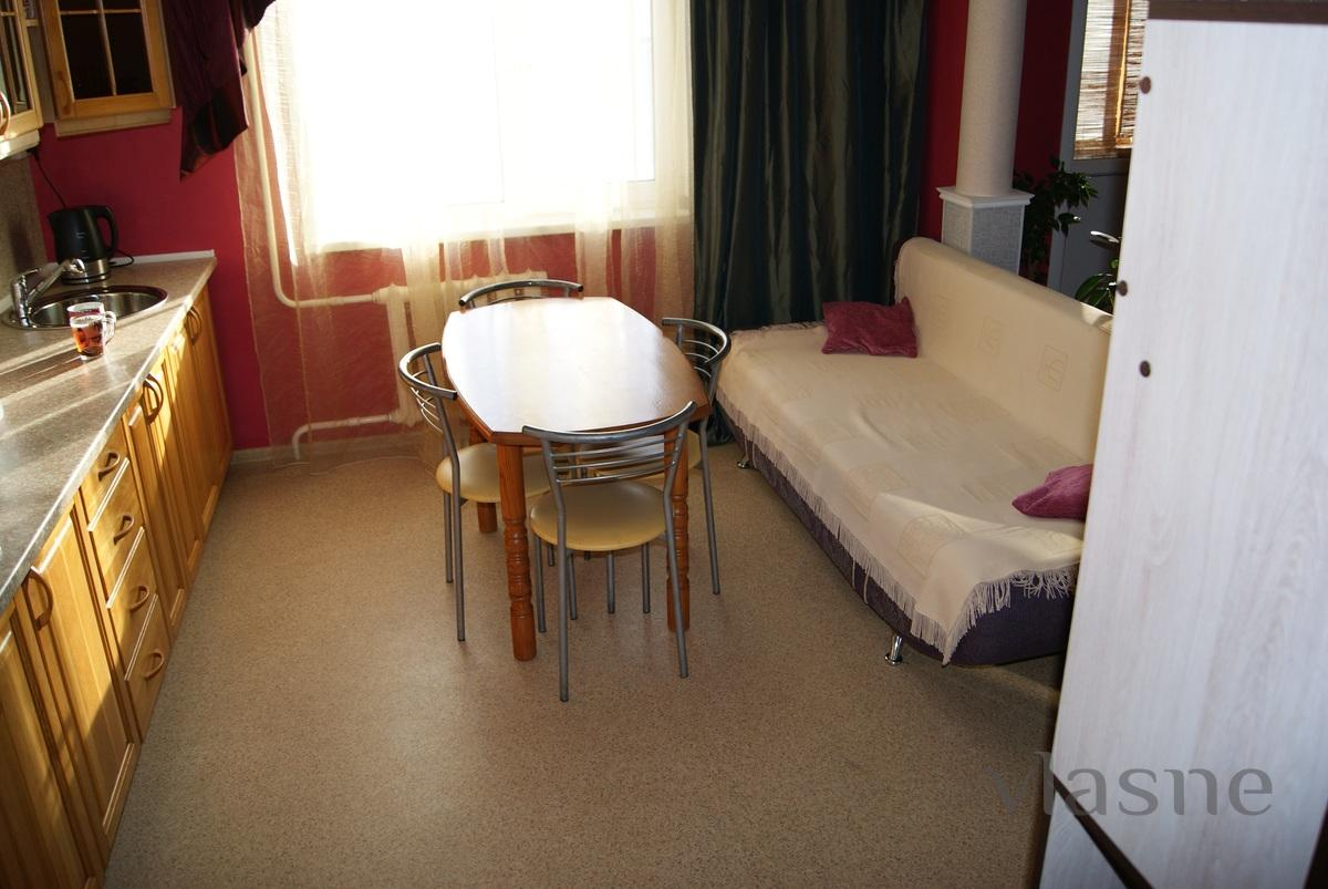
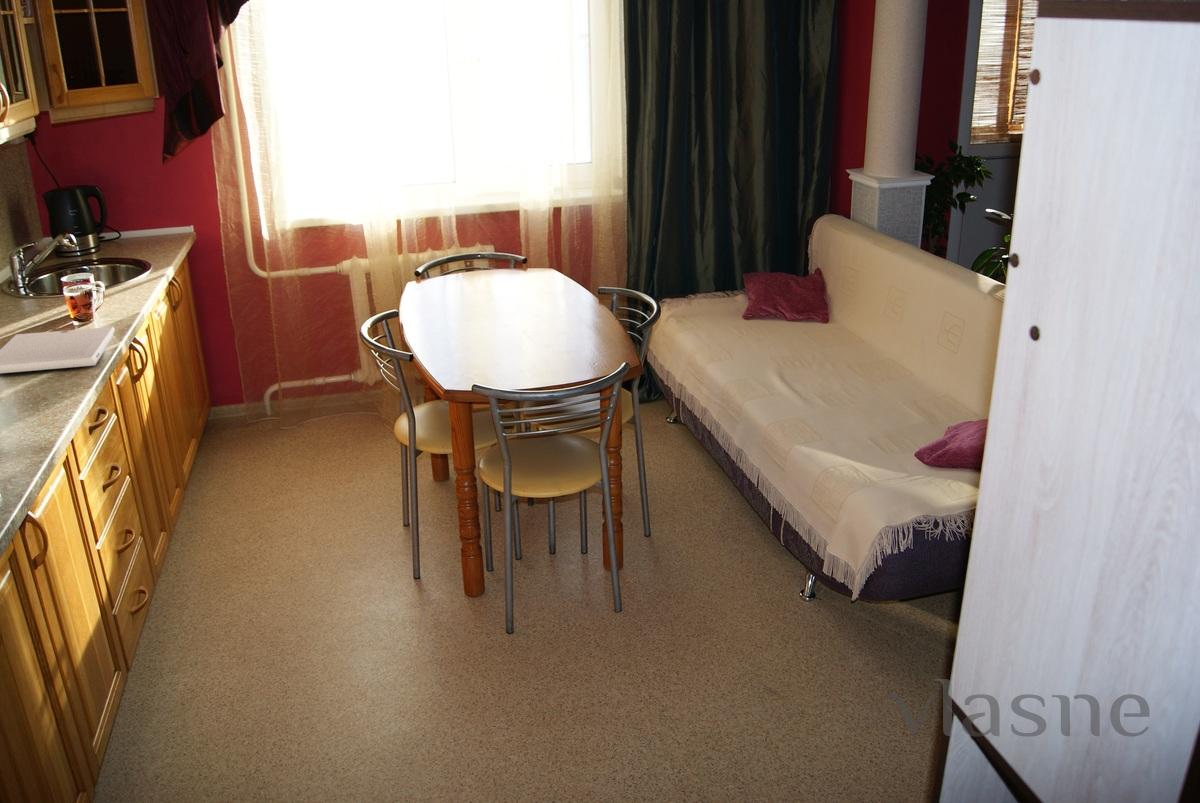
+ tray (52, 349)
